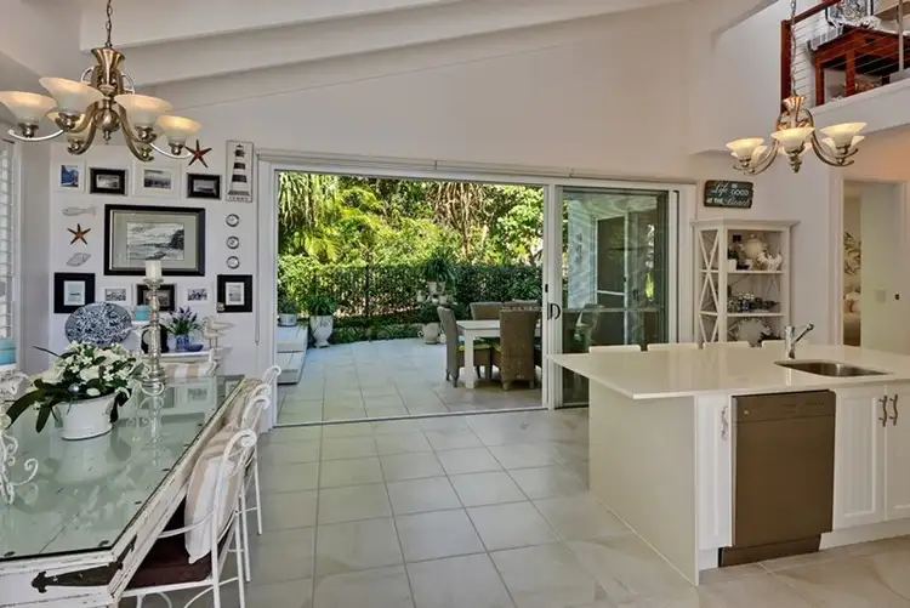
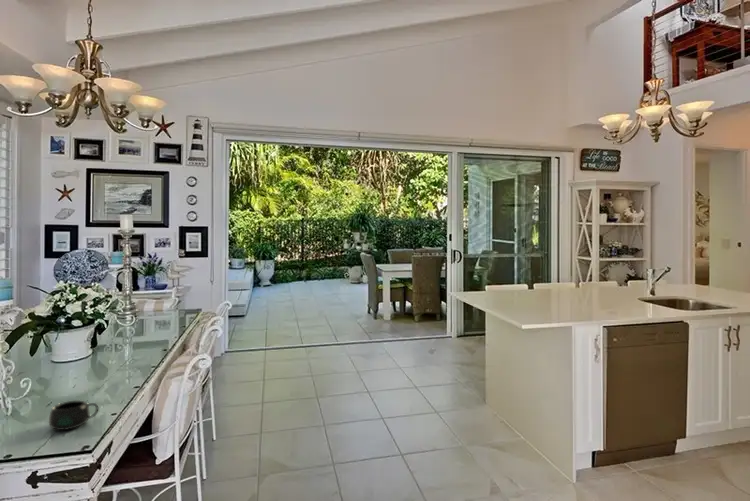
+ mug (74, 414)
